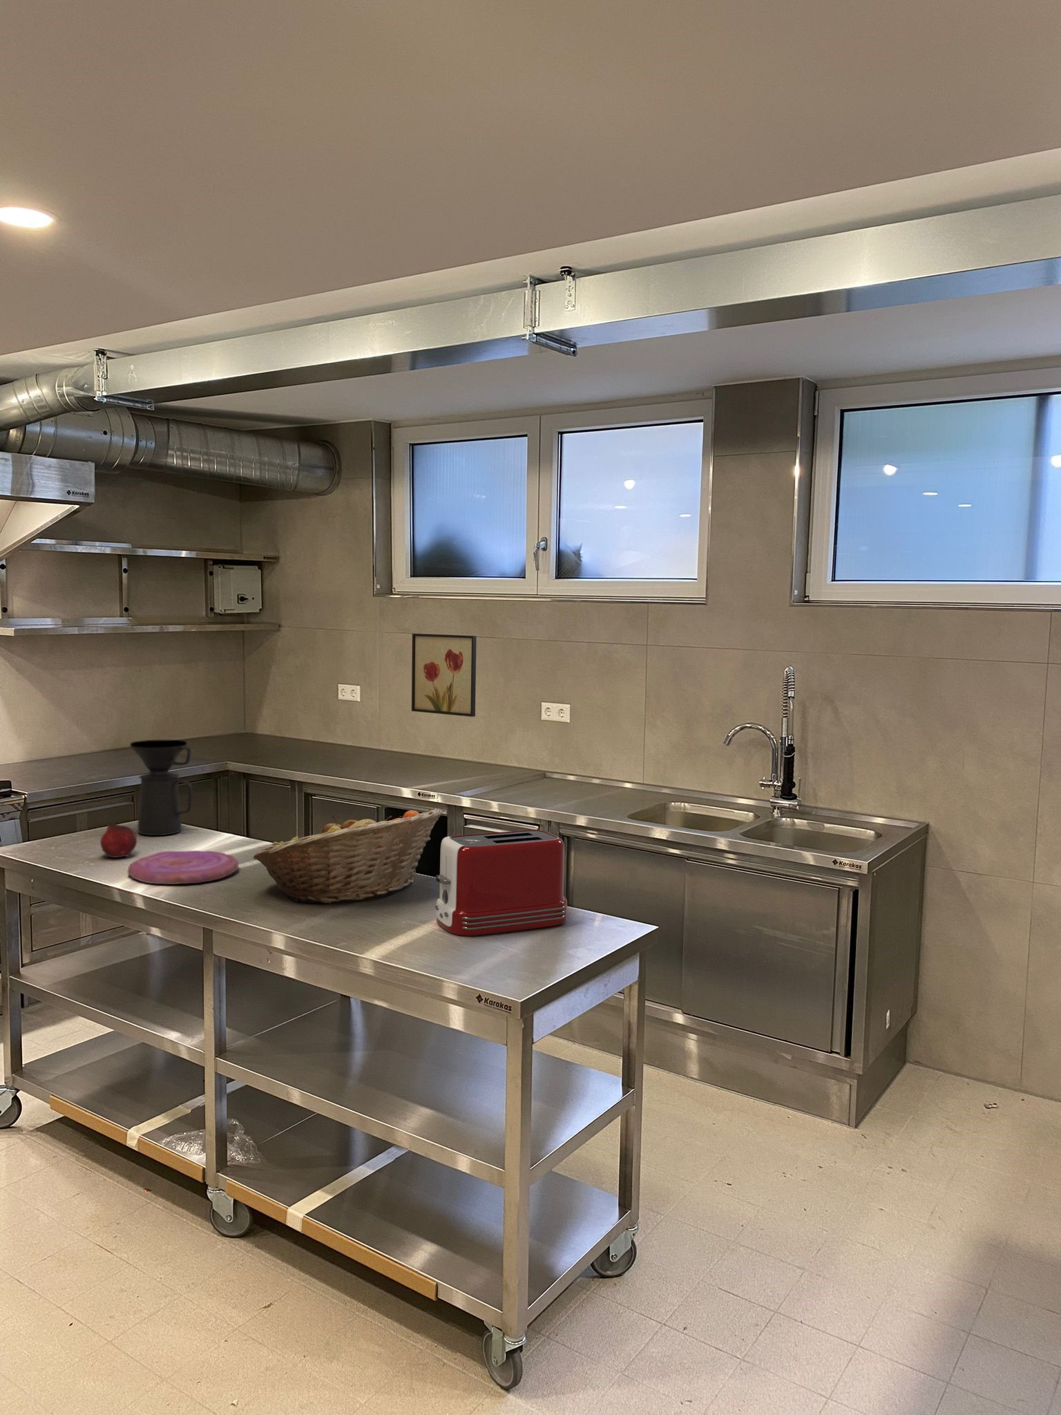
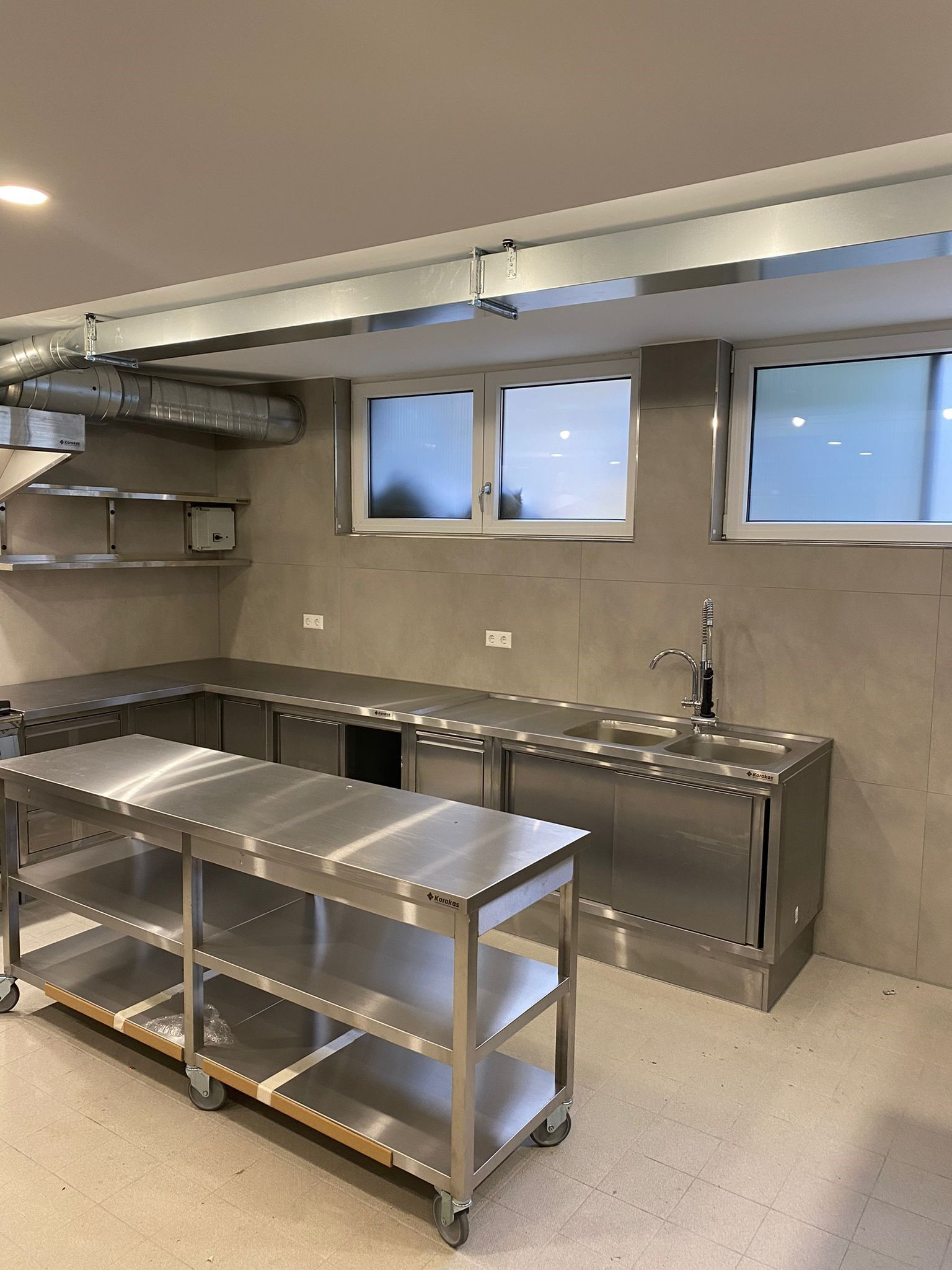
- toaster (503, 879)
- fruit (119, 839)
- fruit basket (352, 848)
- wall art (445, 674)
- plate (184, 866)
- coffee maker (159, 787)
